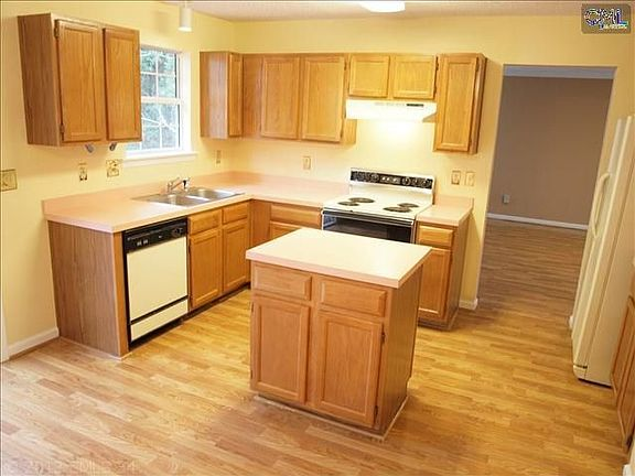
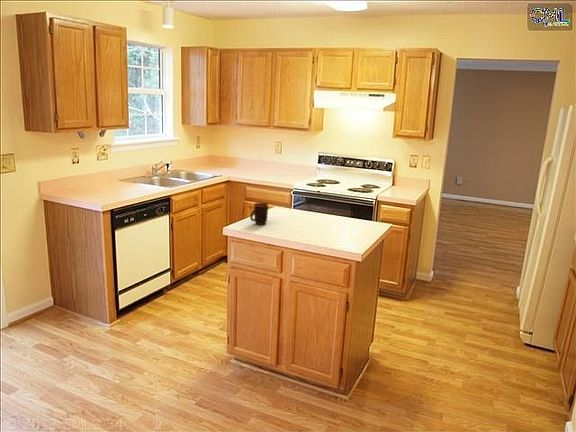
+ mug (258, 214)
